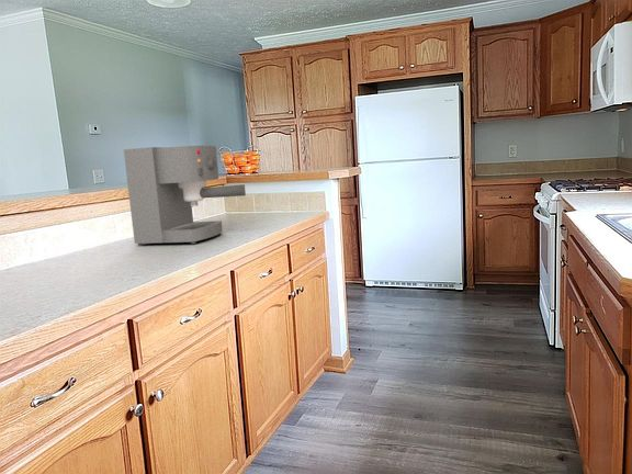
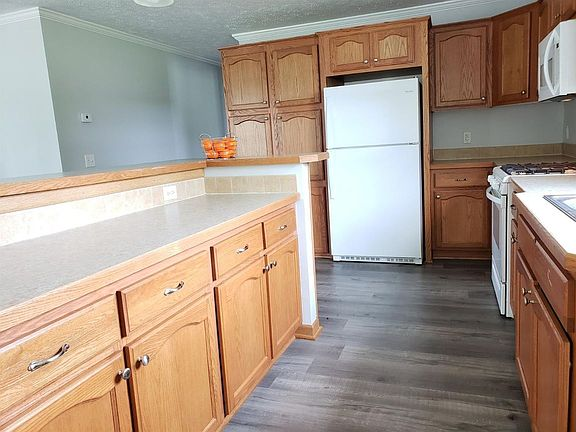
- coffee maker (183, 193)
